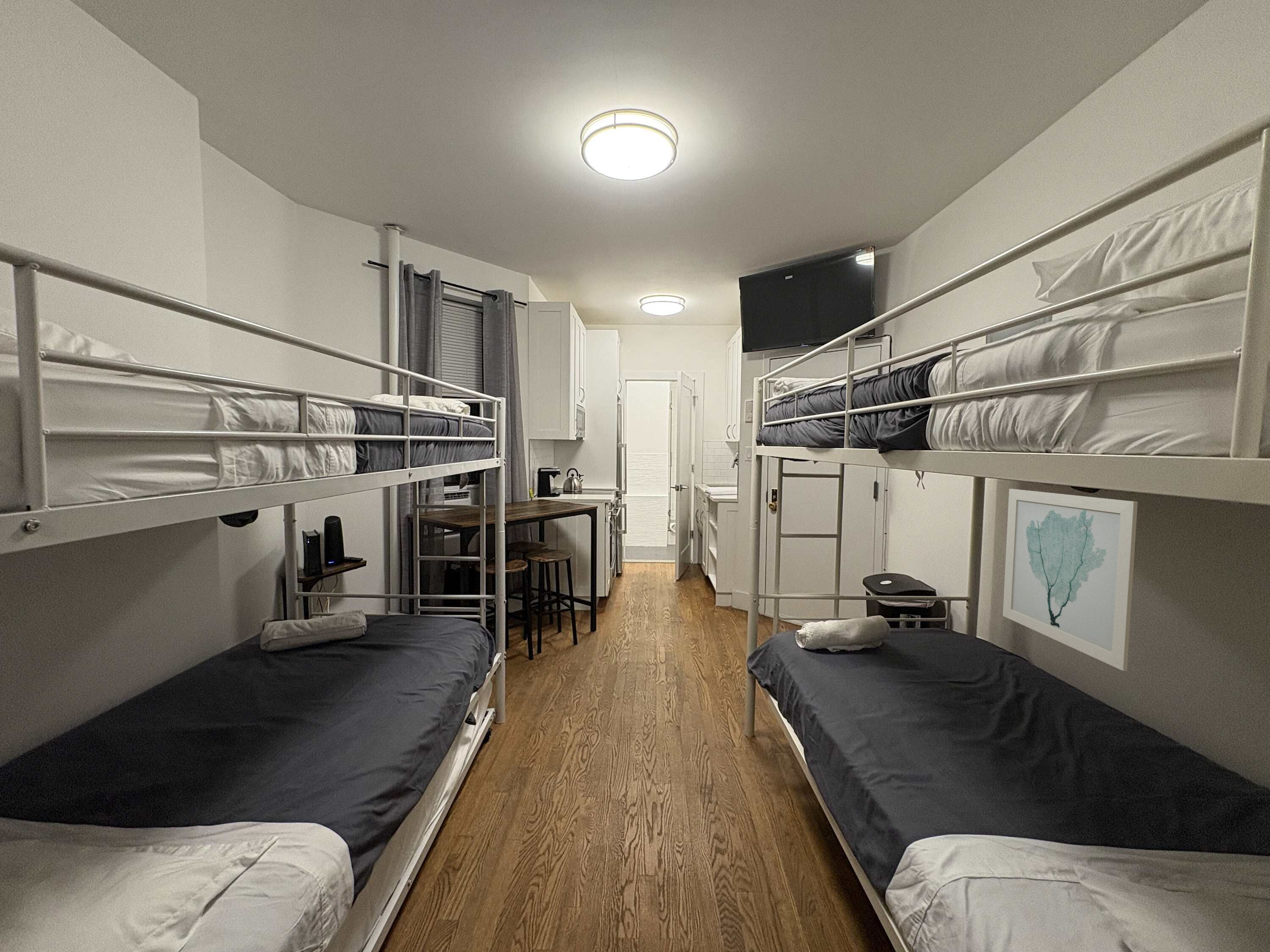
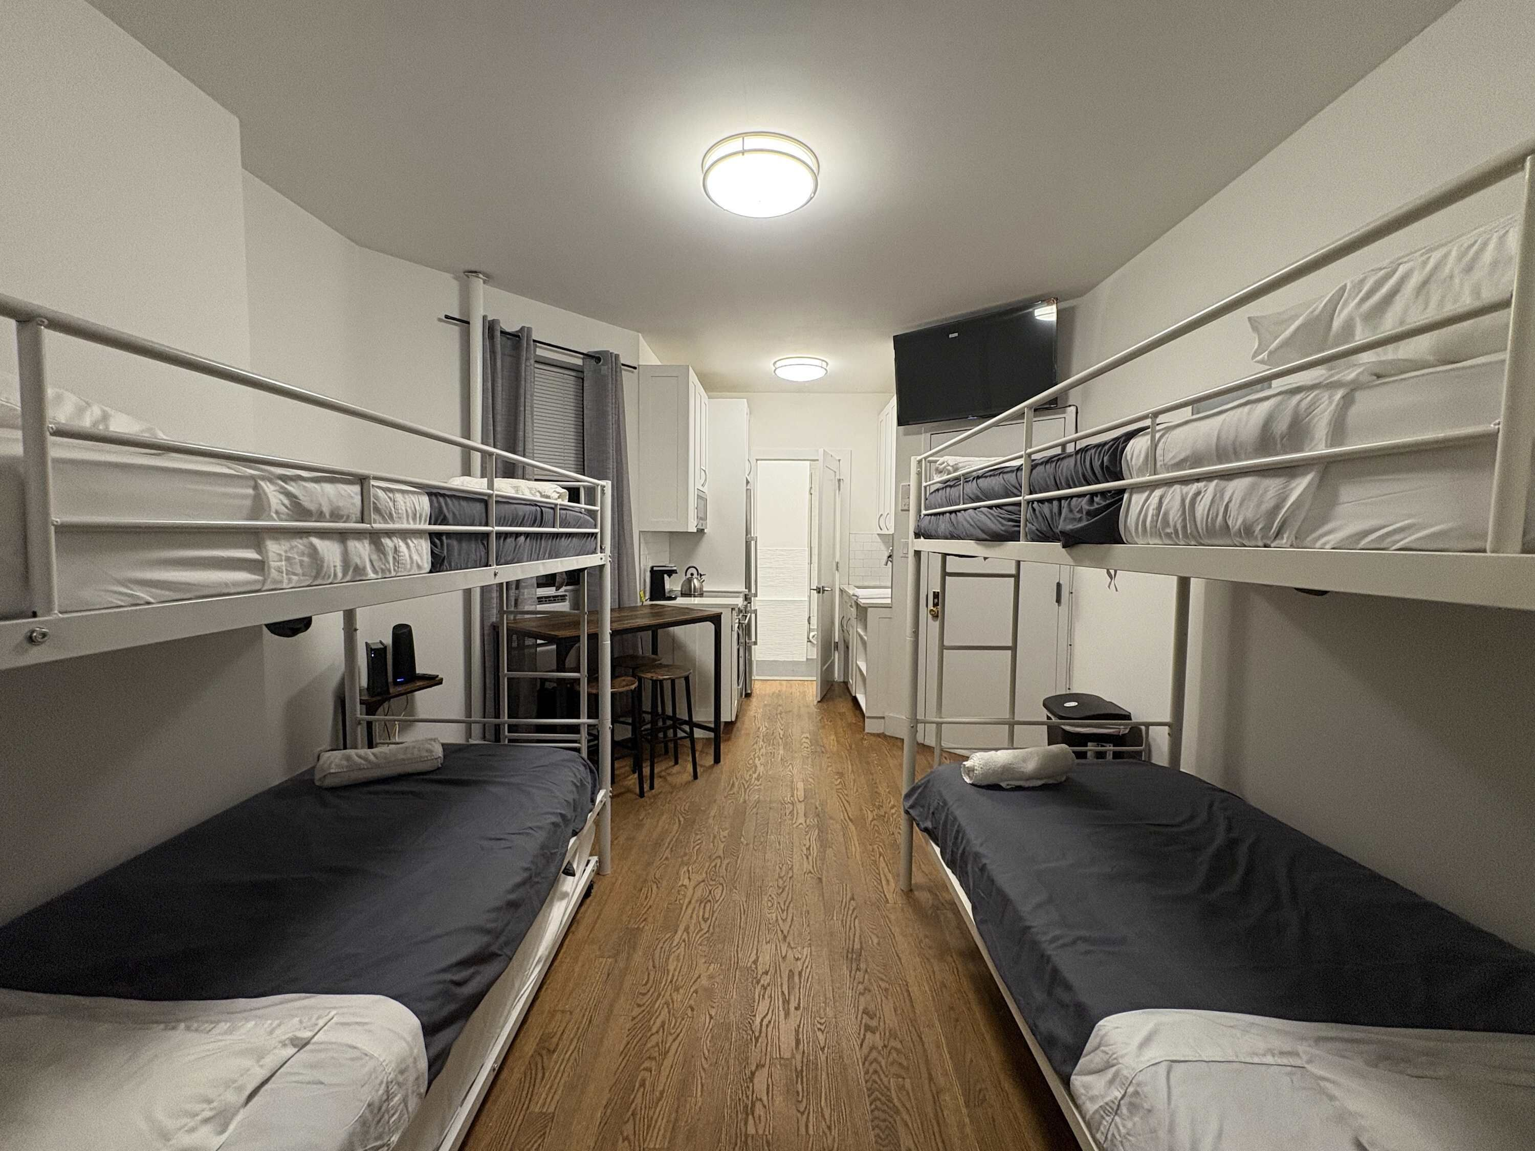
- wall art (1060, 567)
